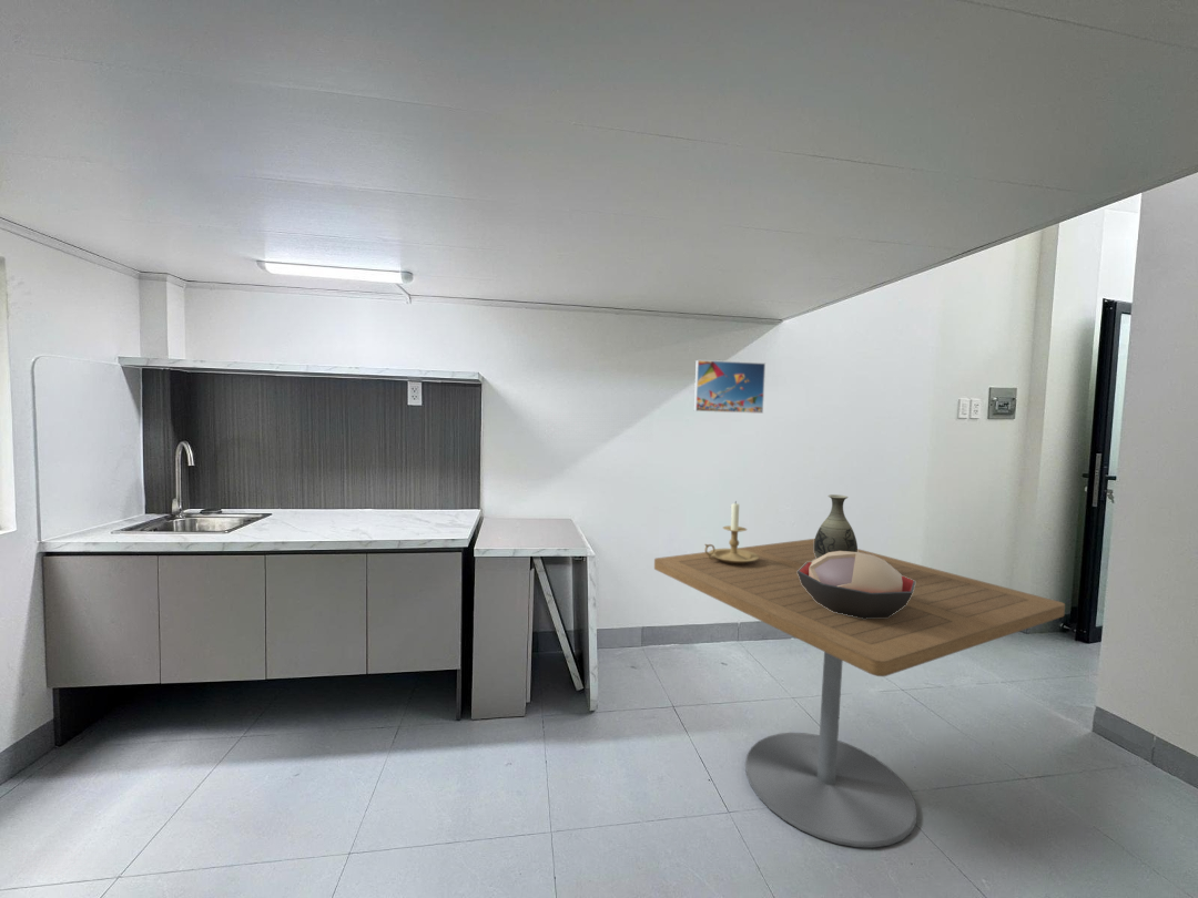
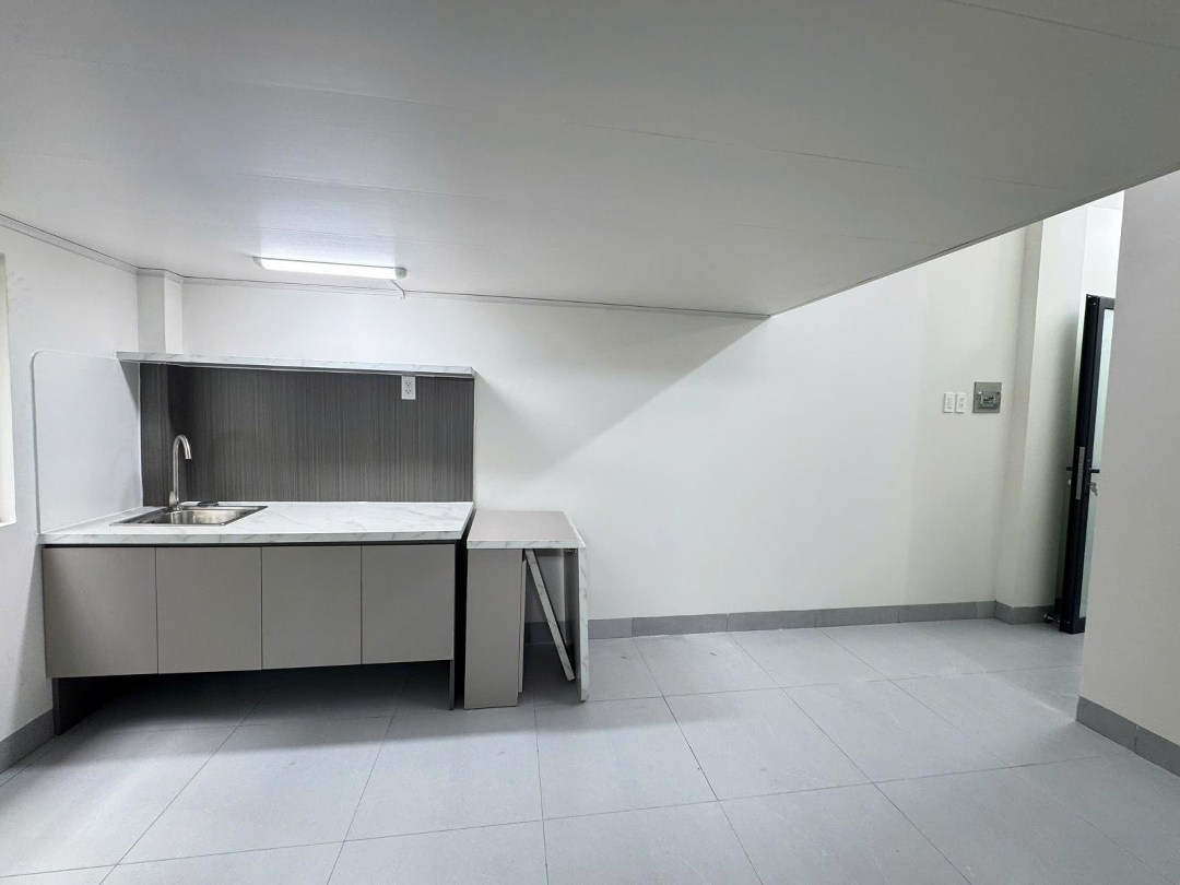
- candle holder (734, 530)
- vase (835, 532)
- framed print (729, 387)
- decorative bowl (854, 579)
- dining table (831, 683)
